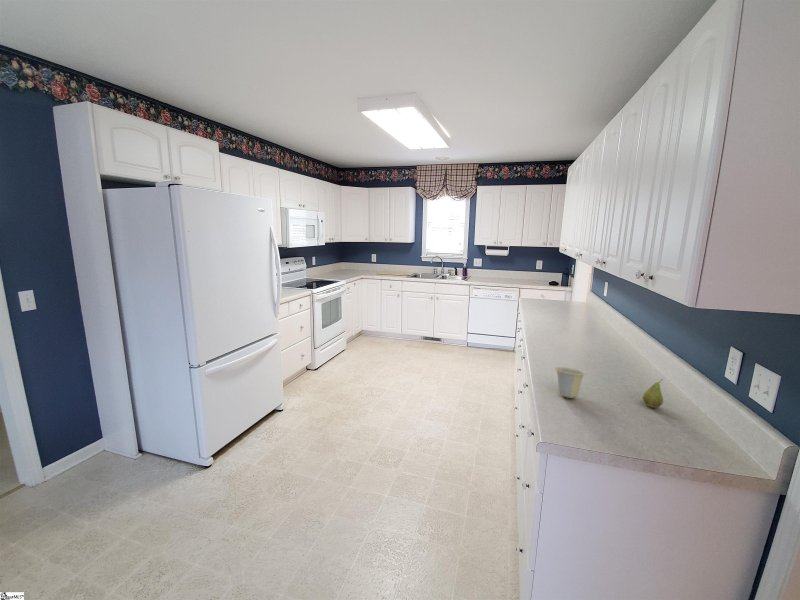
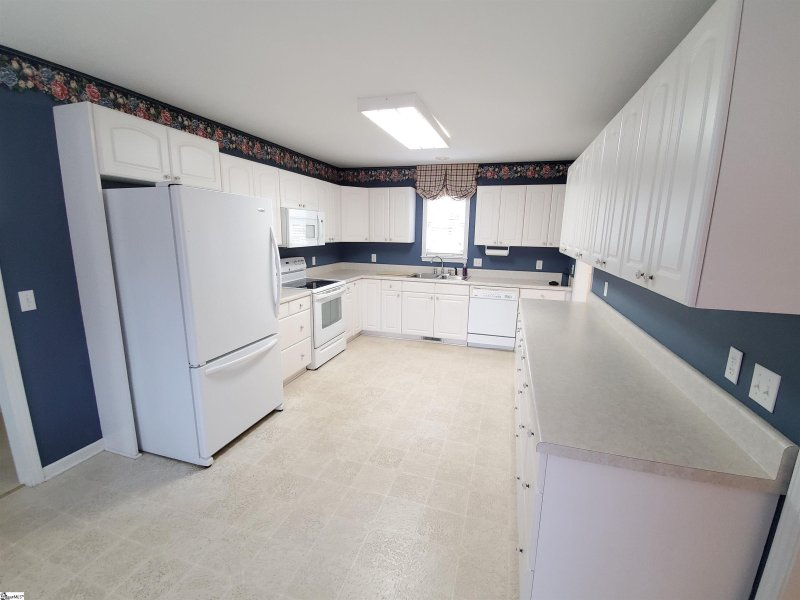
- cup (568, 382)
- fruit (653, 392)
